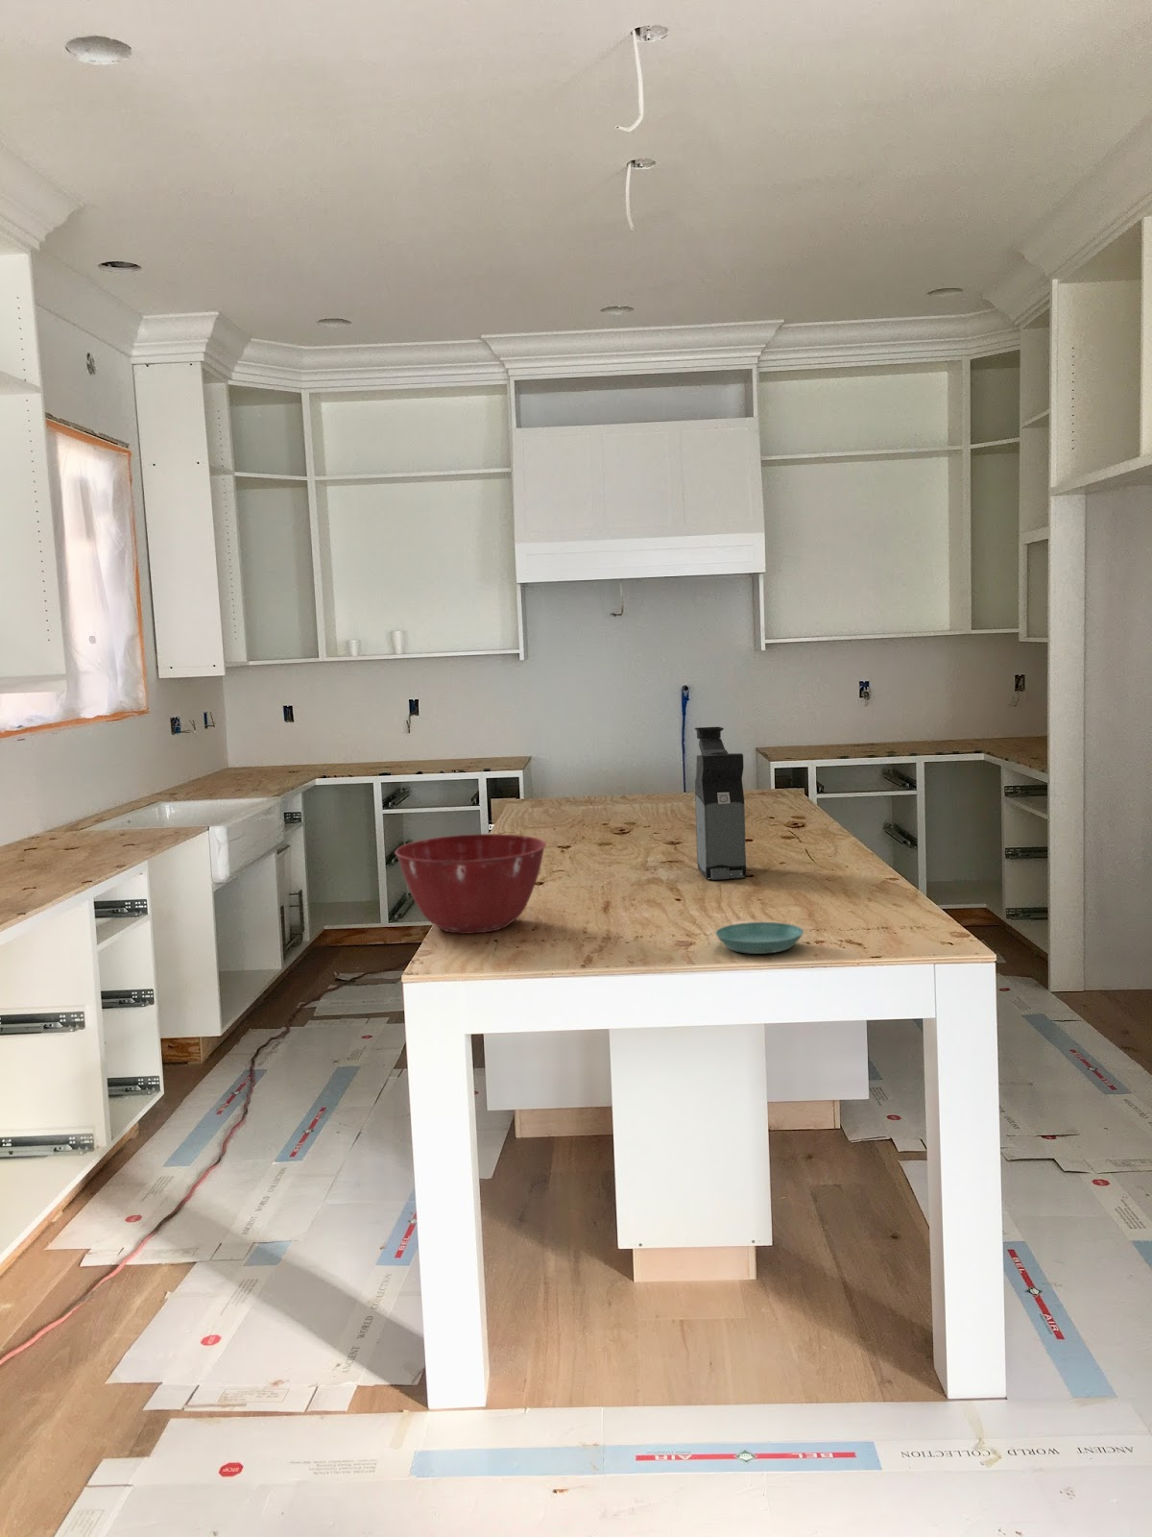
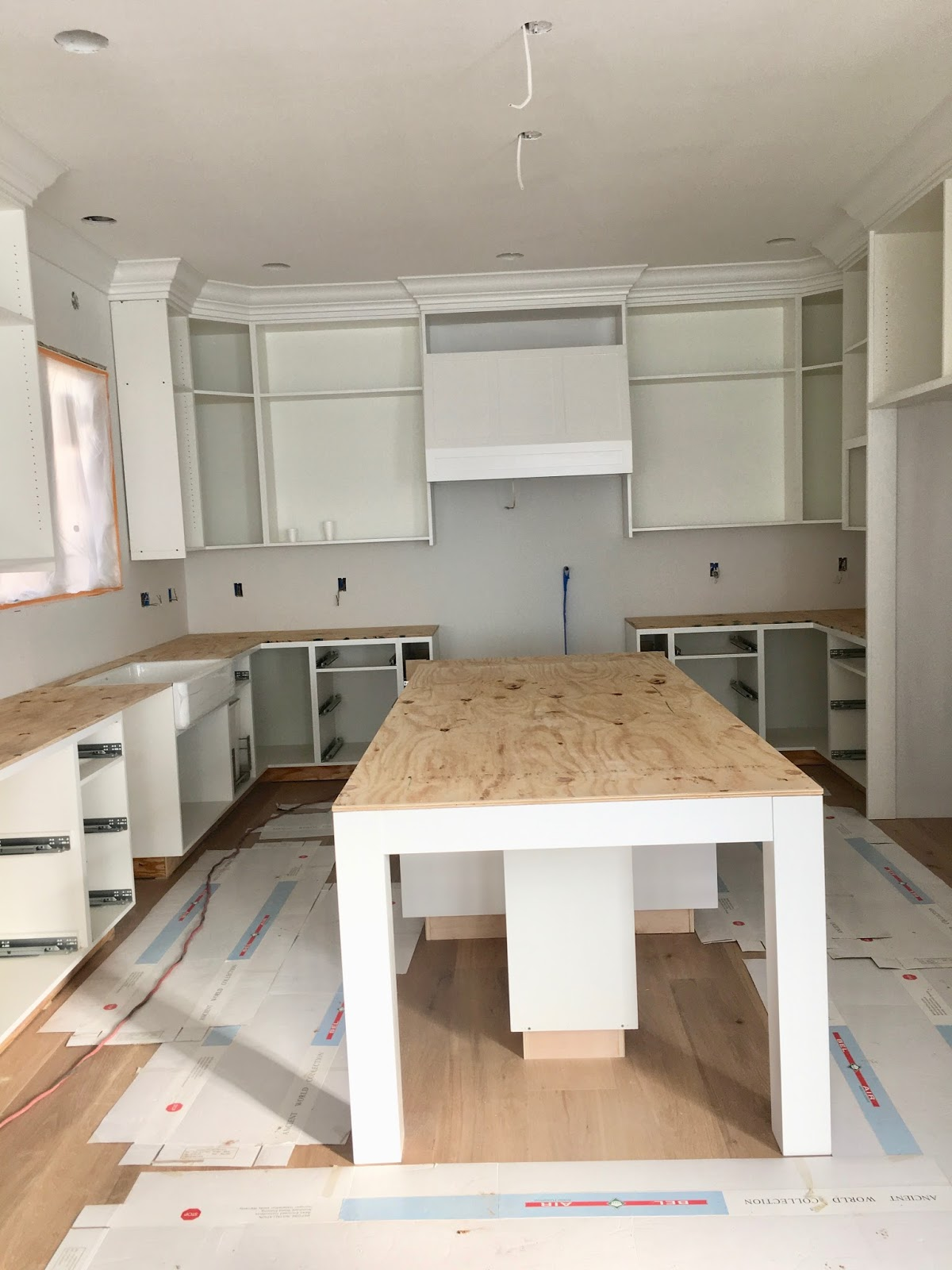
- mixing bowl (472, 885)
- coffee maker (718, 801)
- saucer (760, 938)
